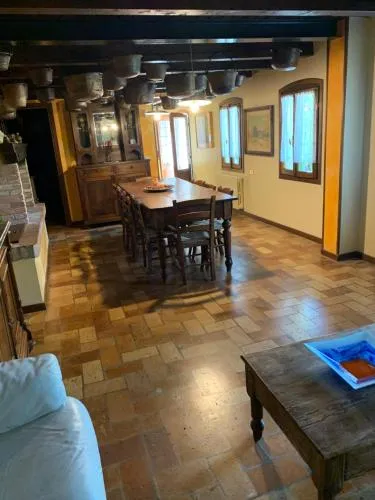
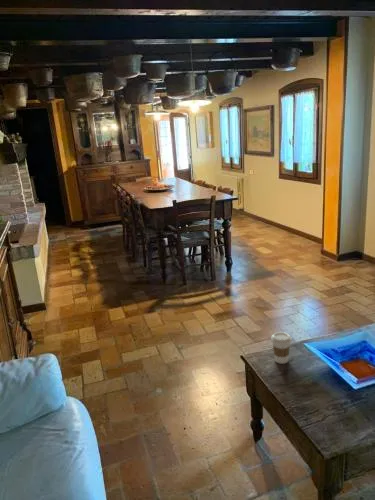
+ coffee cup (281, 347)
